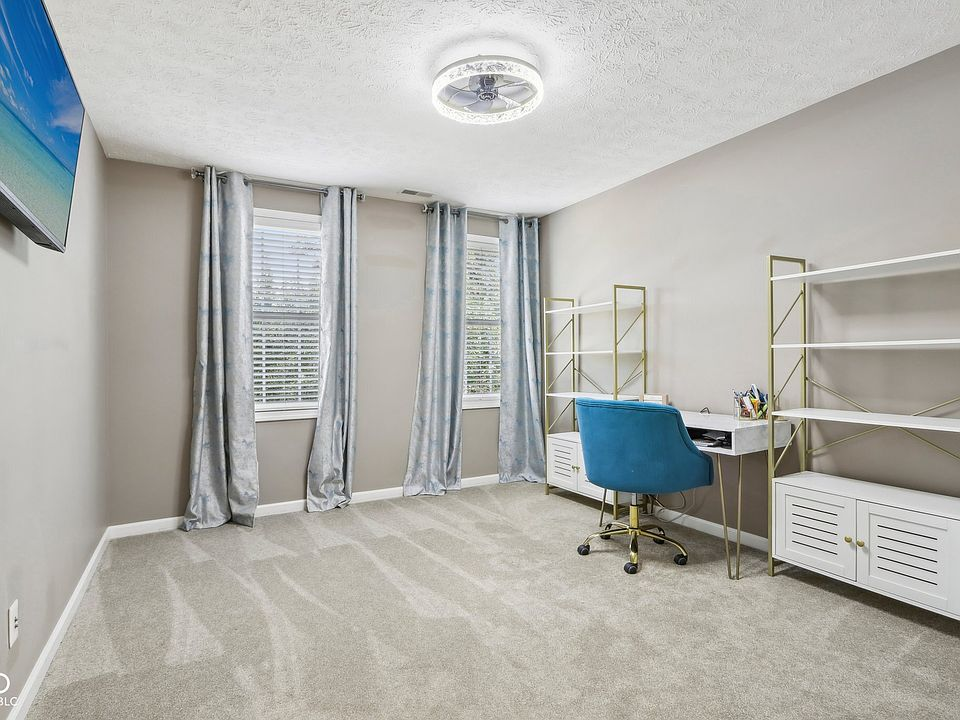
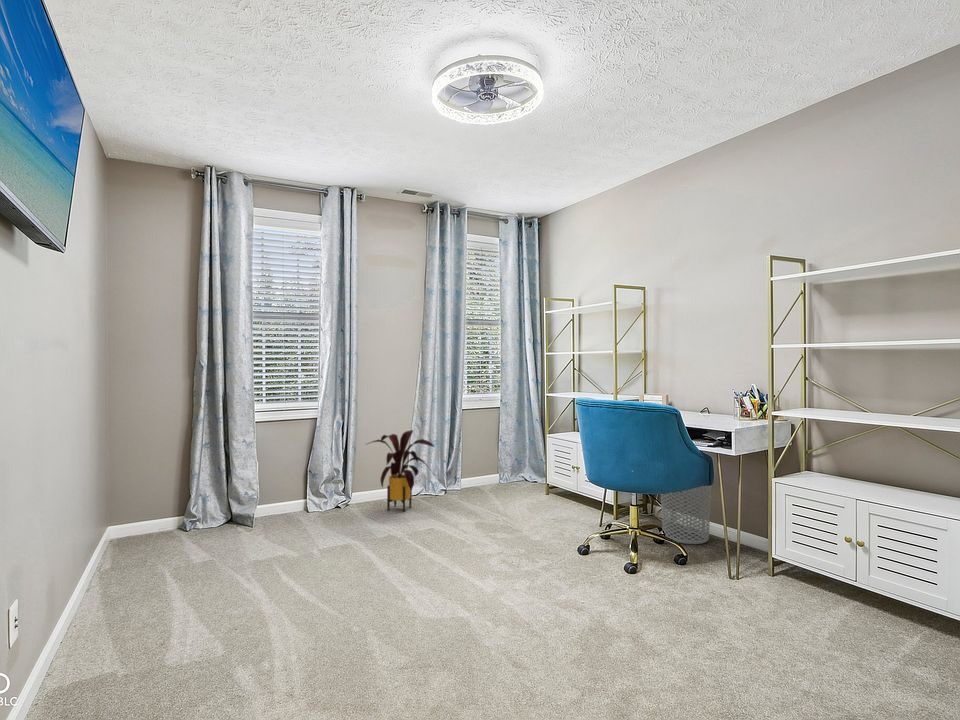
+ waste bin (686, 509)
+ house plant (397, 469)
